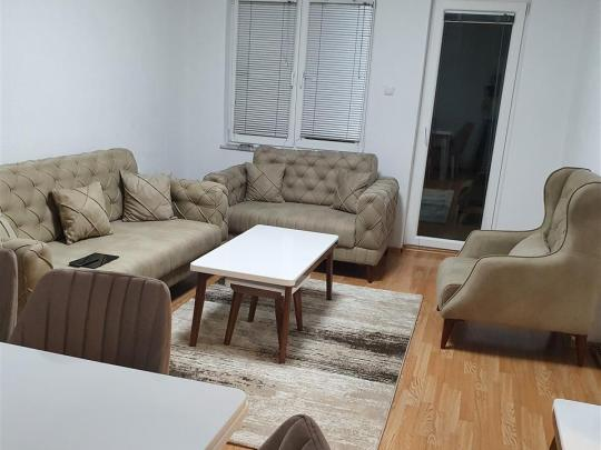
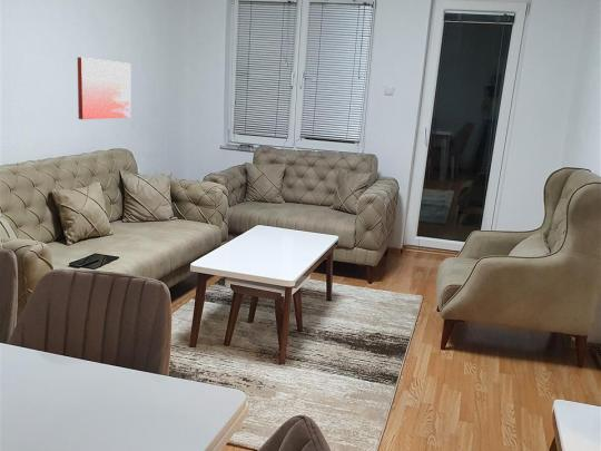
+ wall art (106, 89)
